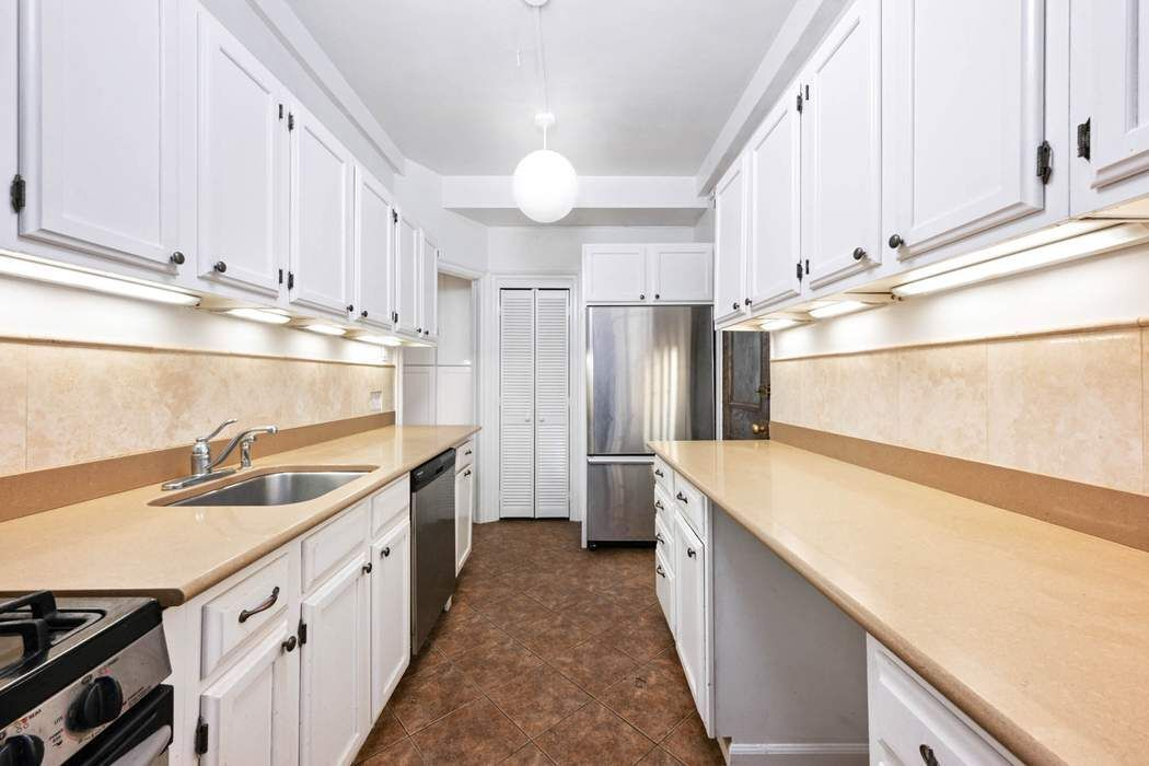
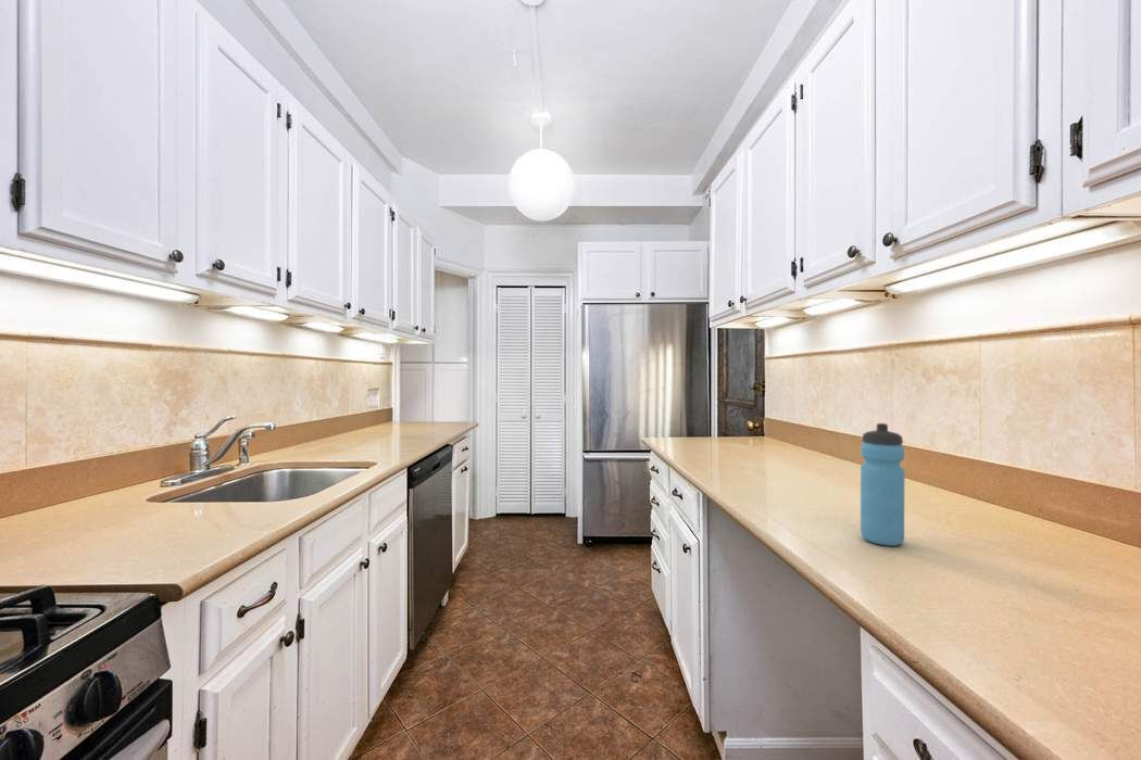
+ water bottle (881, 481)
